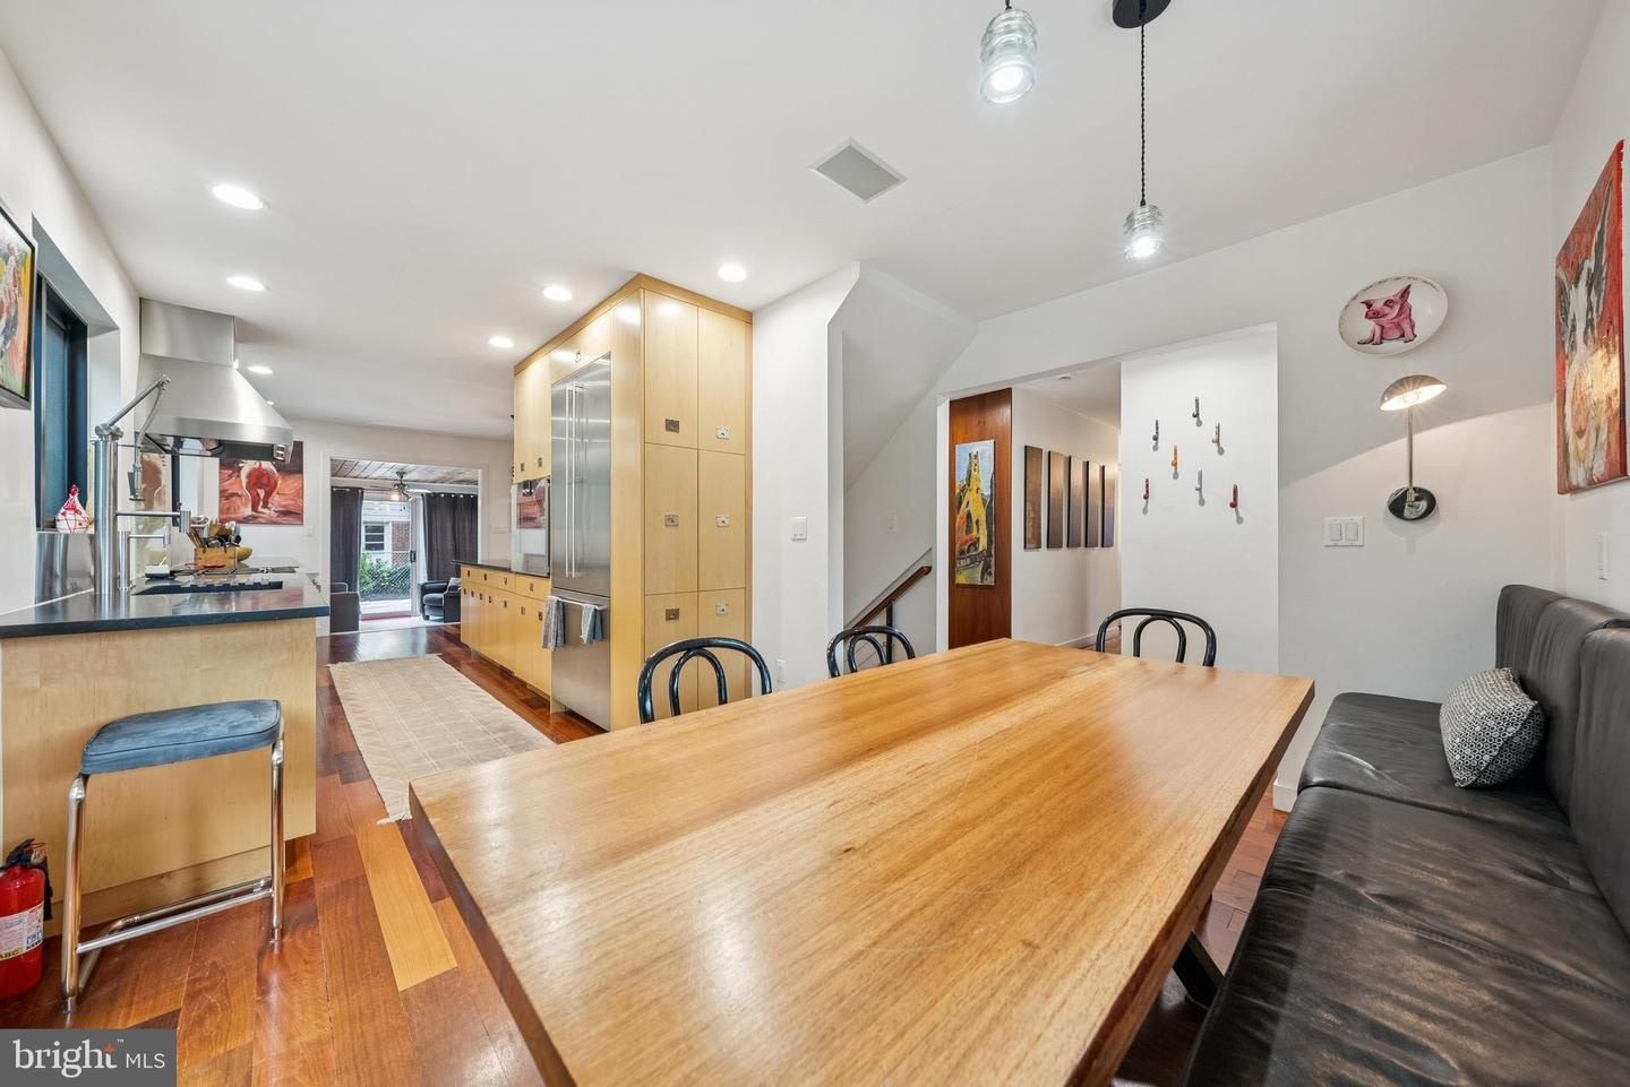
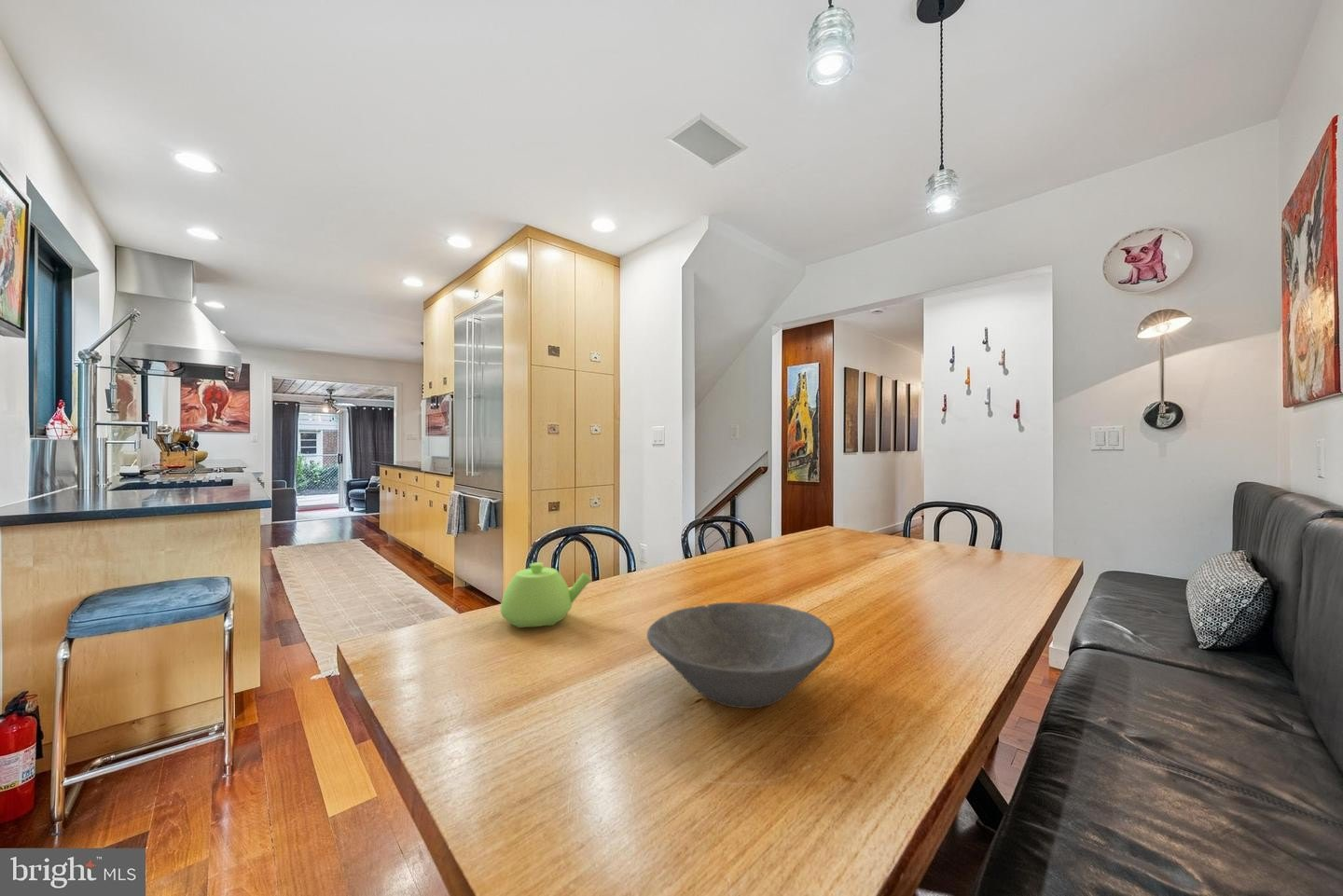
+ teapot (547, 591)
+ bowl (739, 655)
